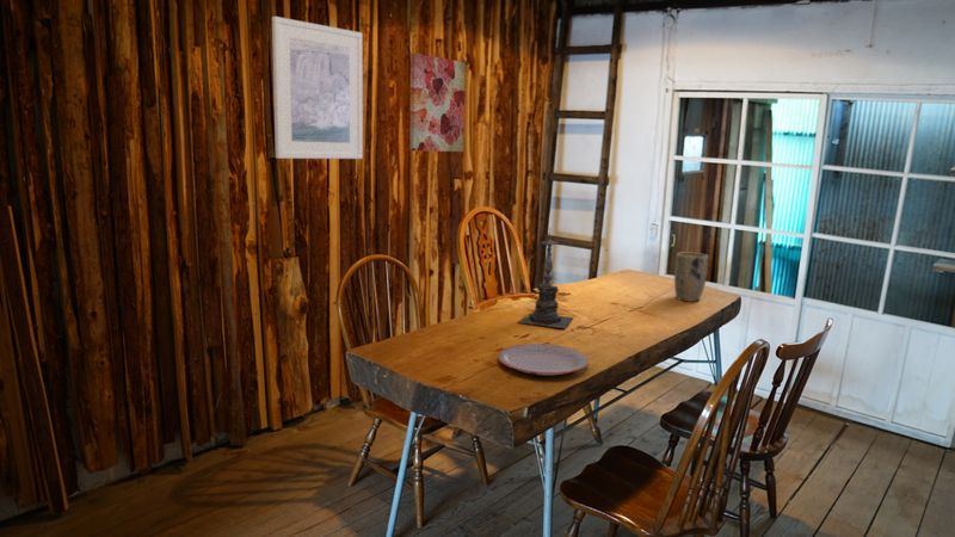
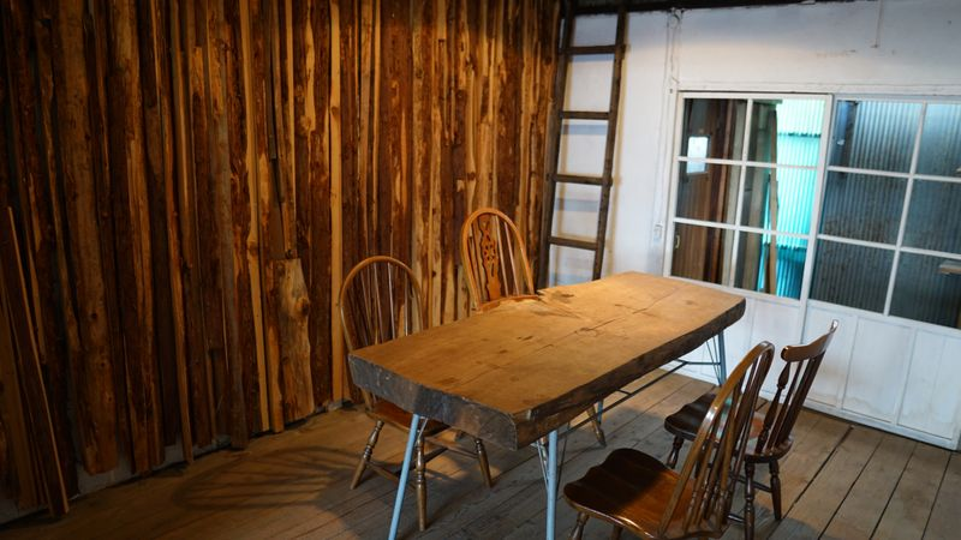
- wall art (438, 105)
- plate (542, 360)
- candle holder (548, 274)
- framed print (320, 92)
- plant pot (690, 277)
